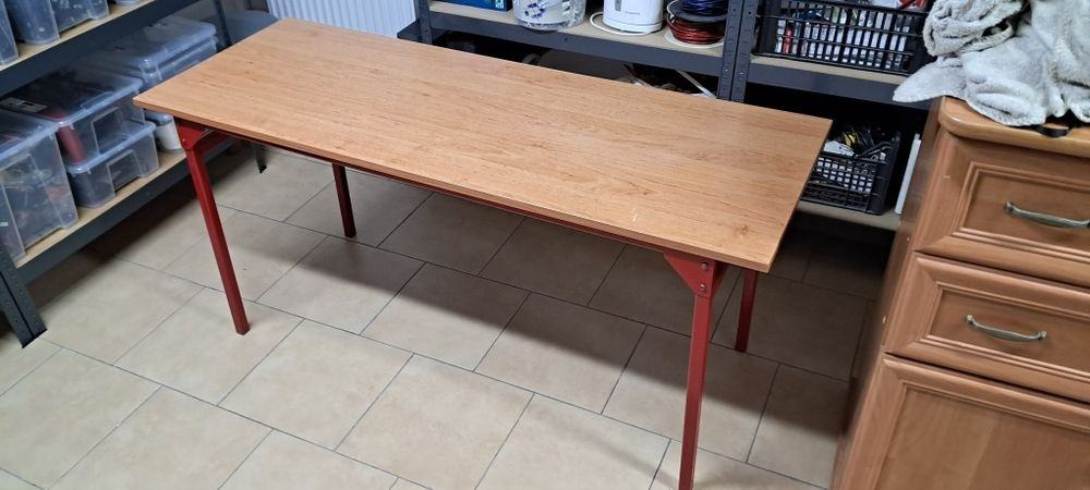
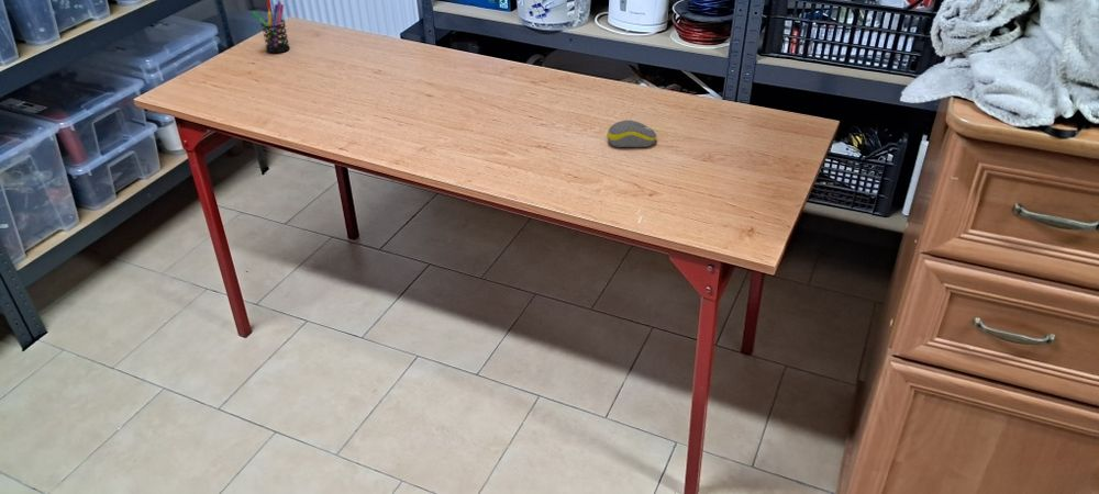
+ pen holder (270, 25)
+ computer mouse (632, 132)
